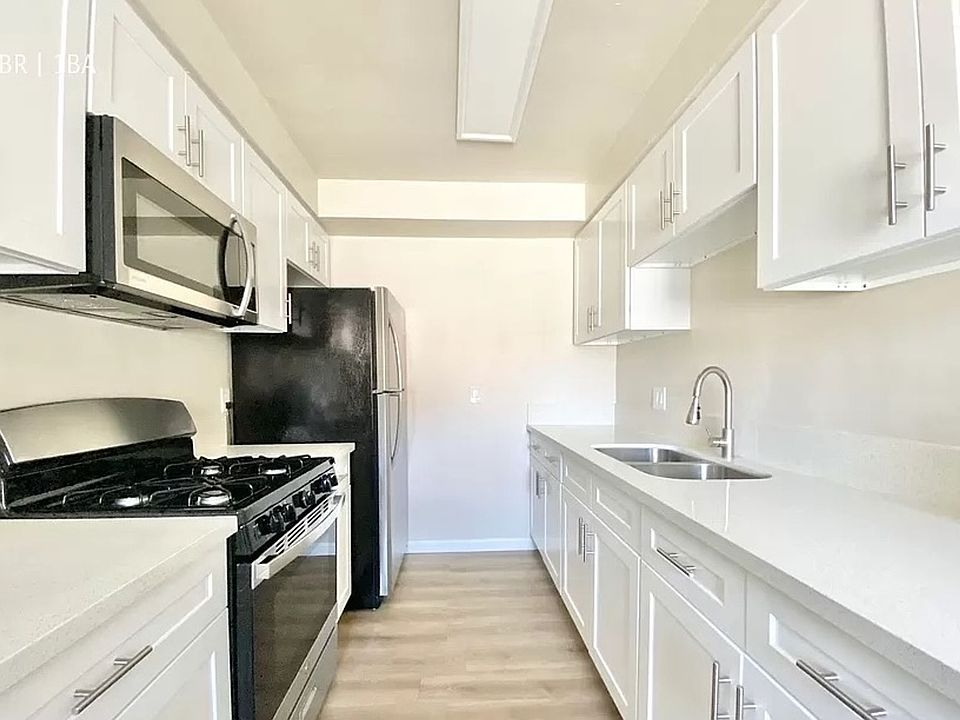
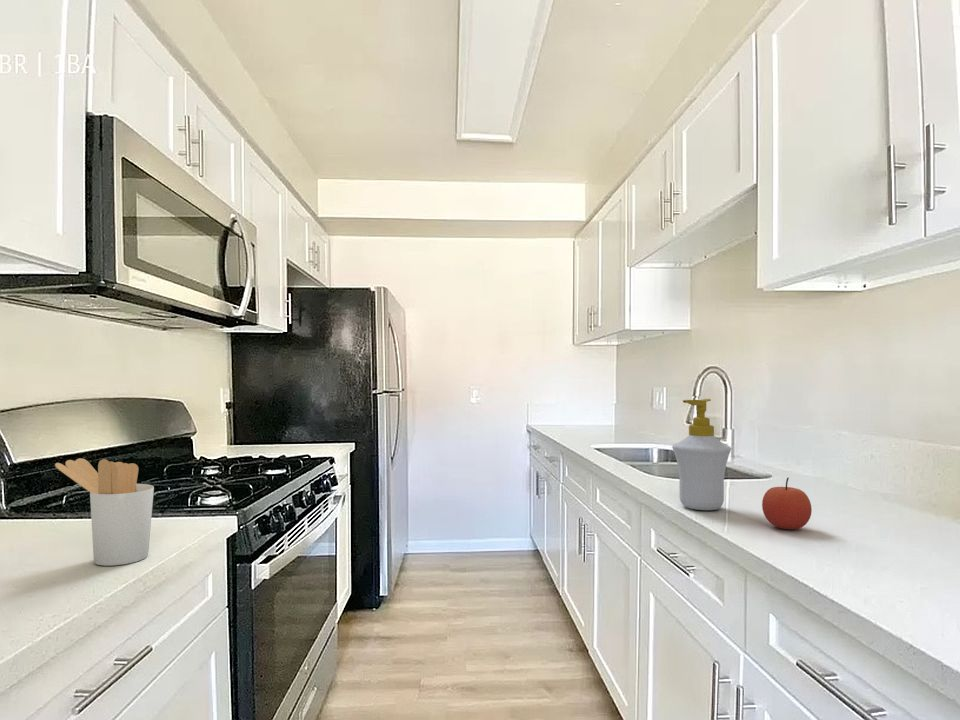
+ apple (786, 502)
+ utensil holder (106, 507)
+ soap bottle (701, 452)
